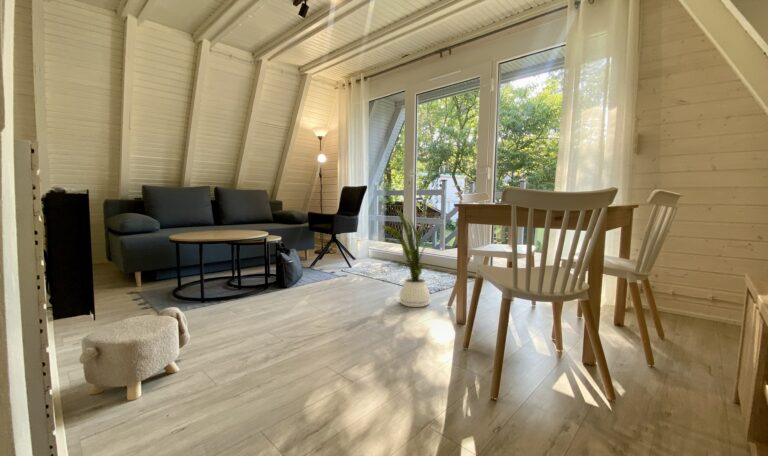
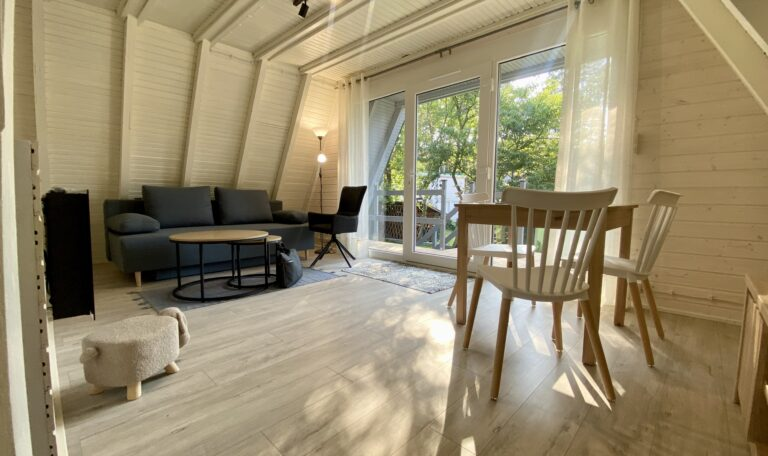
- house plant (412, 256)
